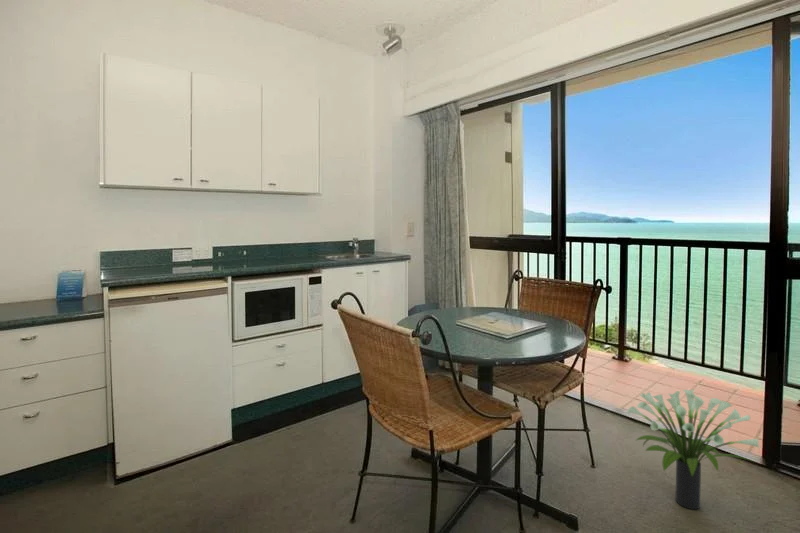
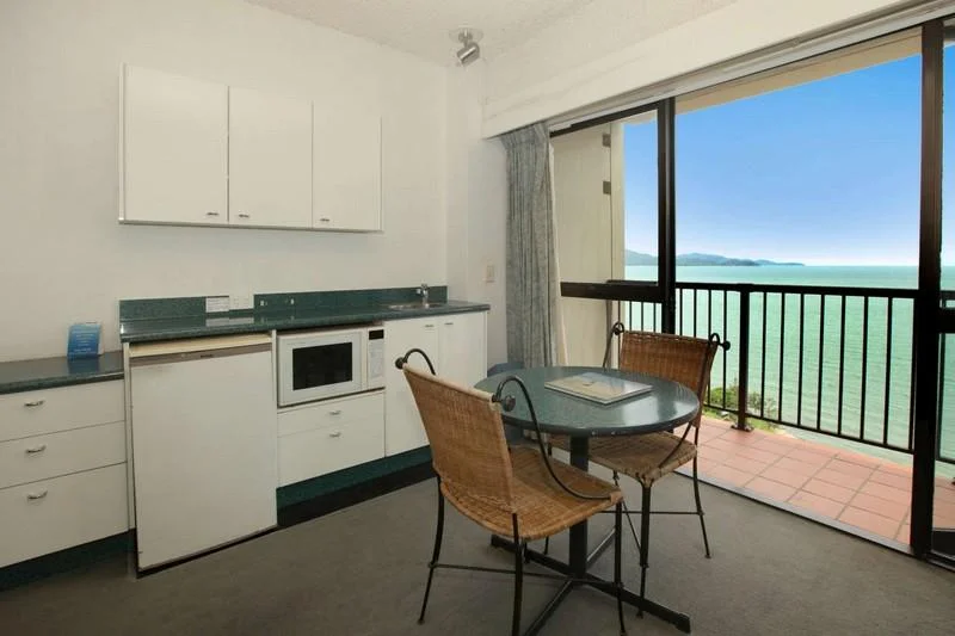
- potted plant (692, 447)
